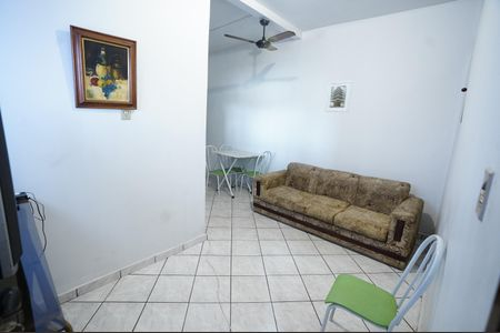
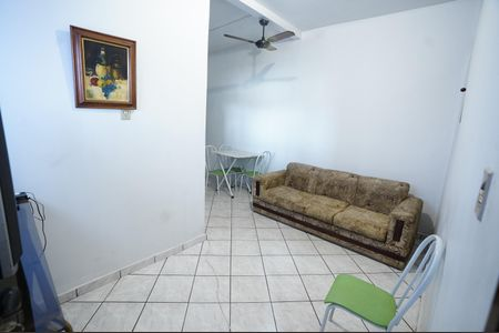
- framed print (338, 97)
